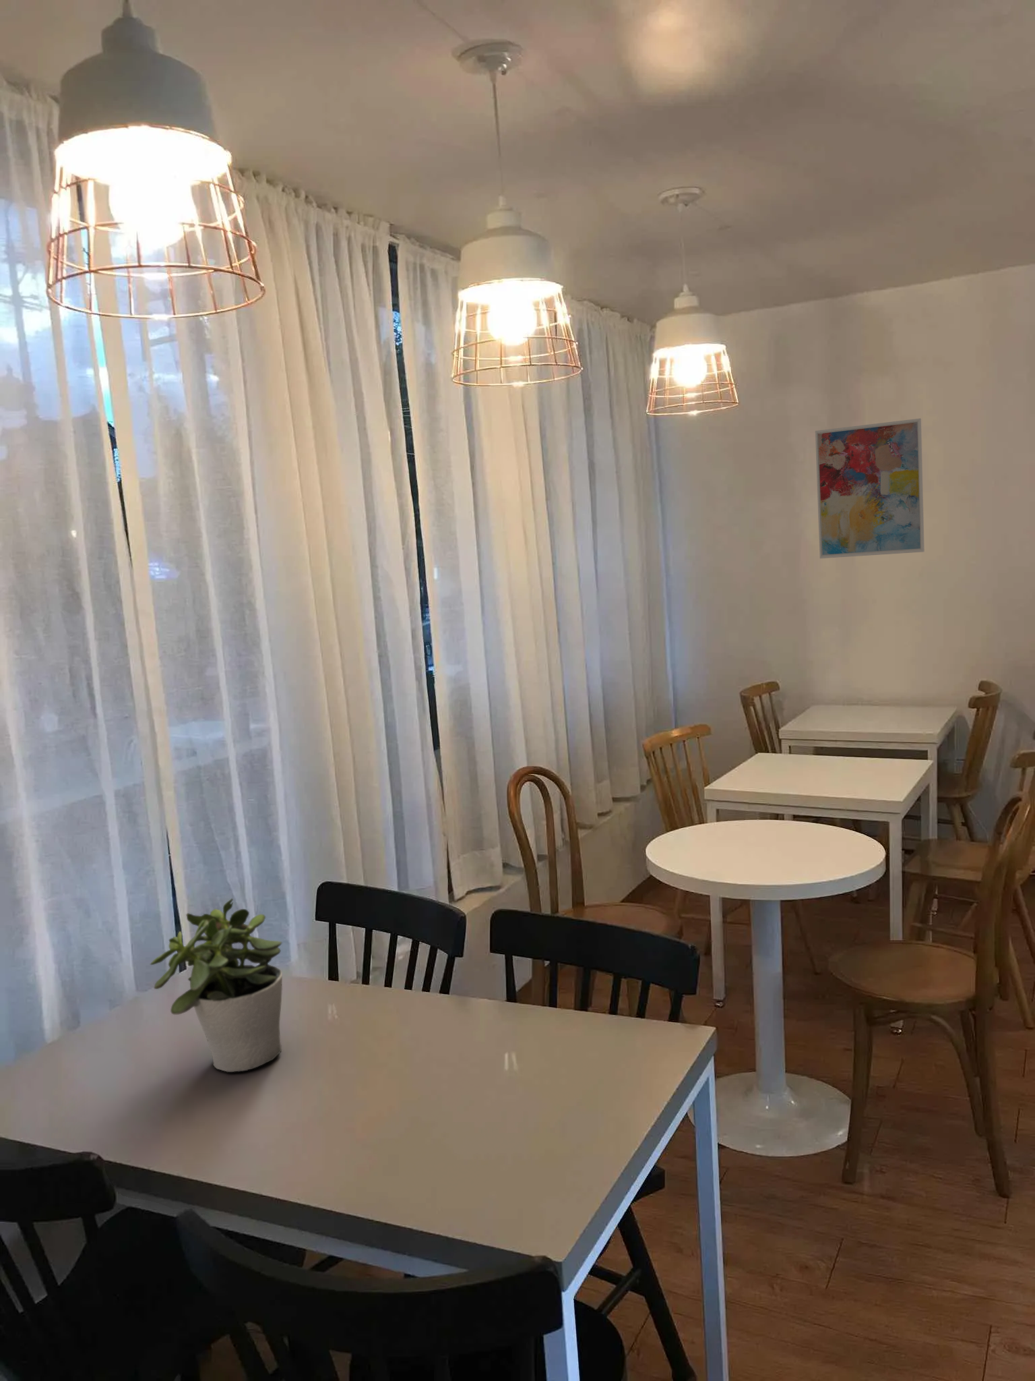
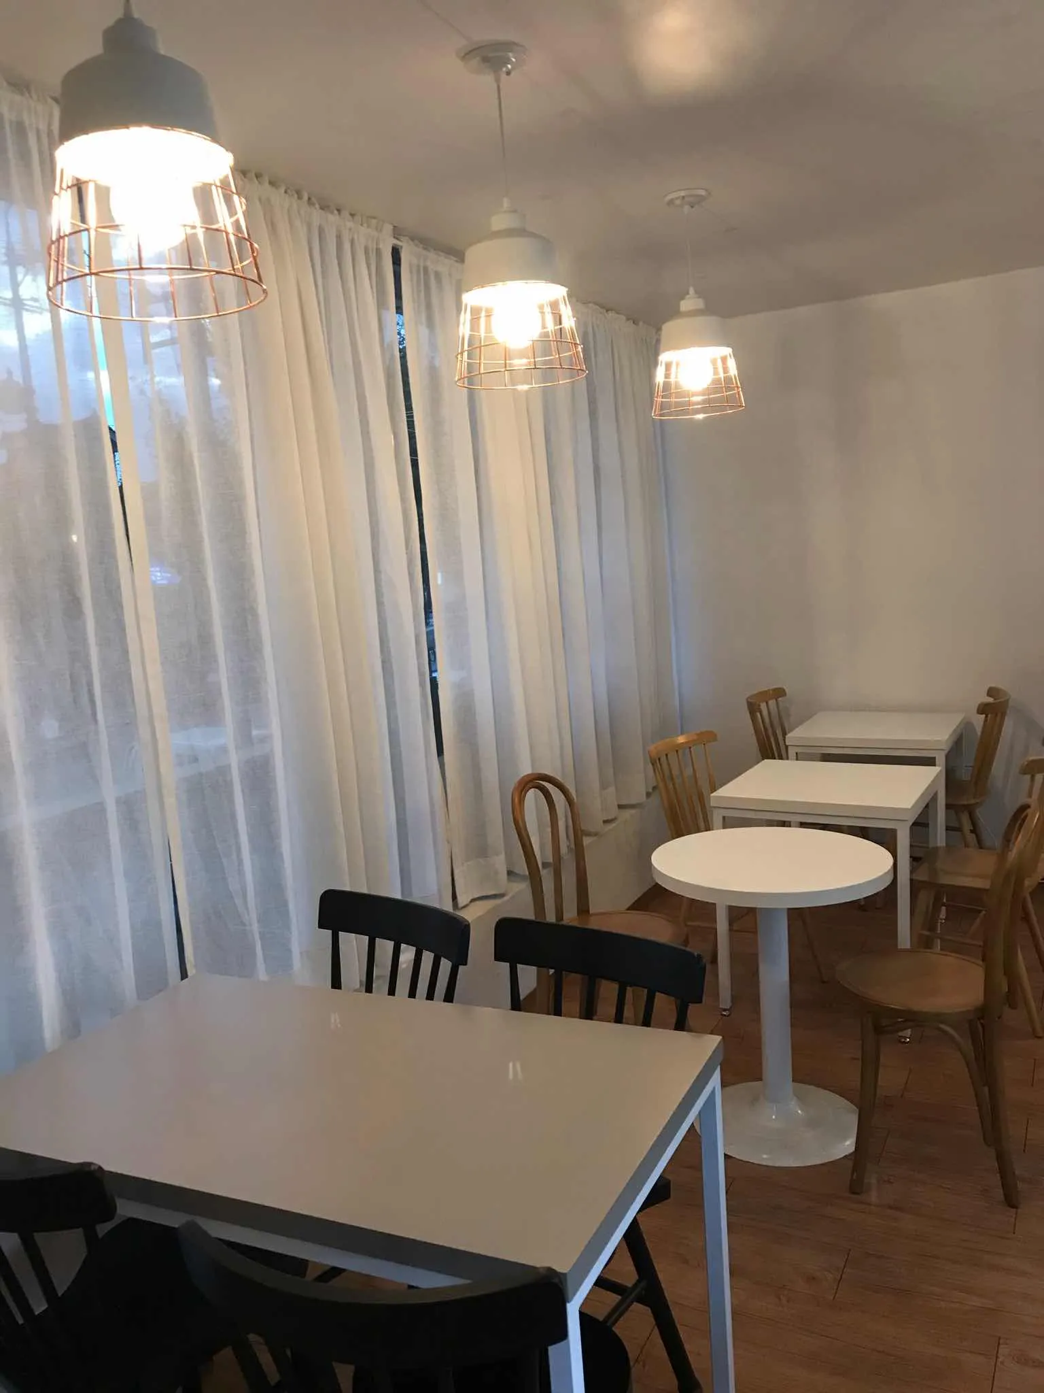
- wall art (869, 490)
- potted plant (217, 983)
